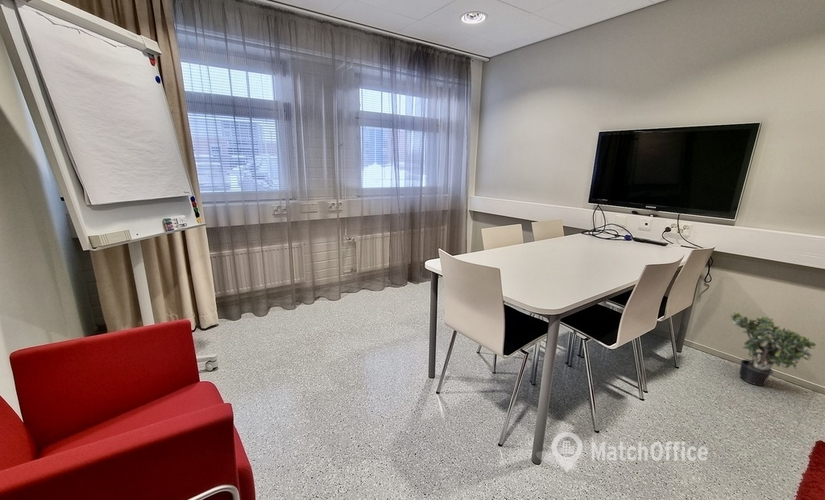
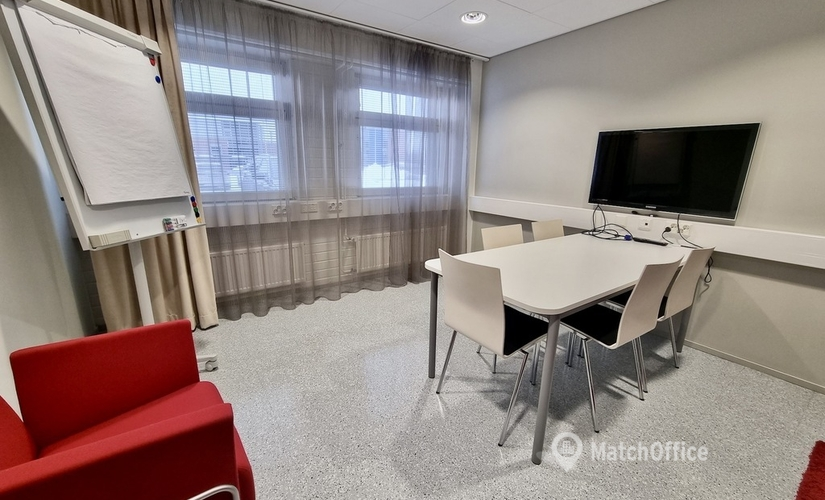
- potted plant (762, 351)
